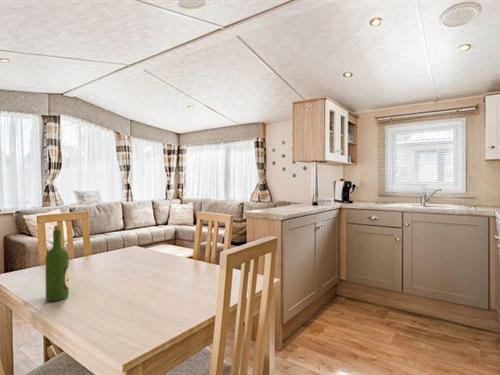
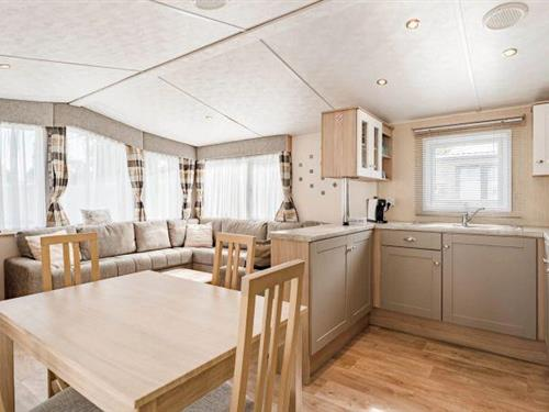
- wine bottle (57, 261)
